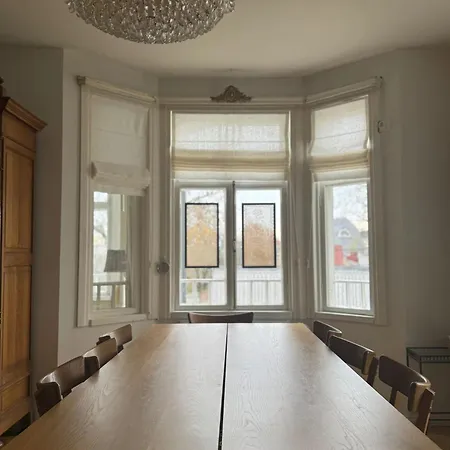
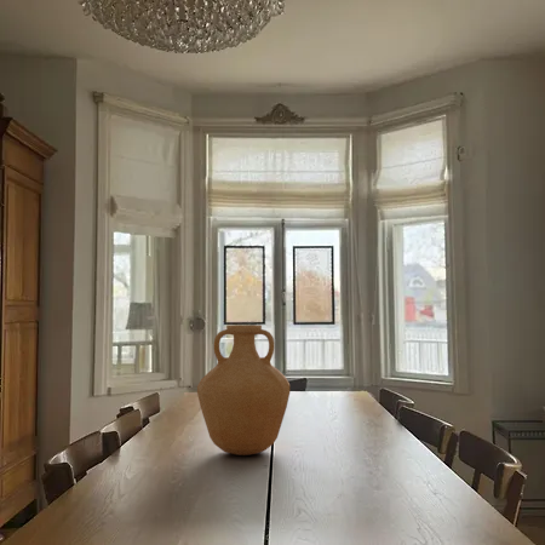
+ vase (243, 388)
